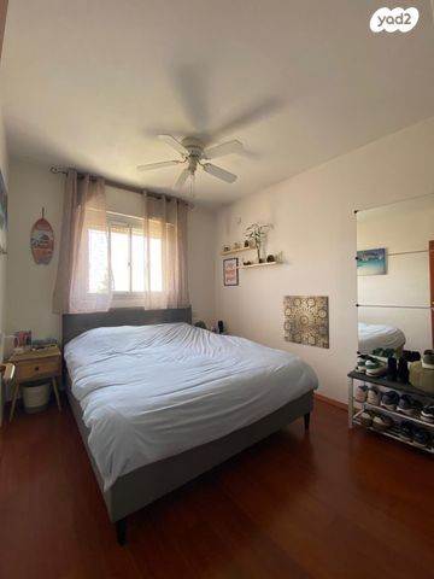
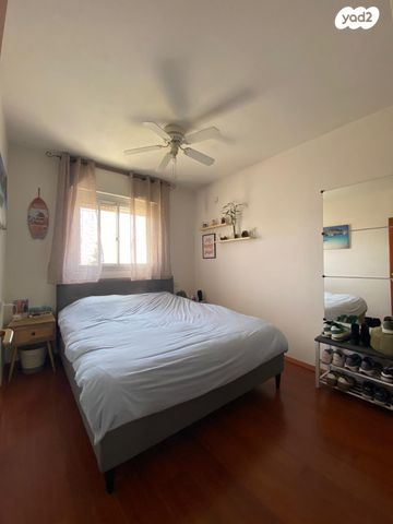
- wall art (304, 320)
